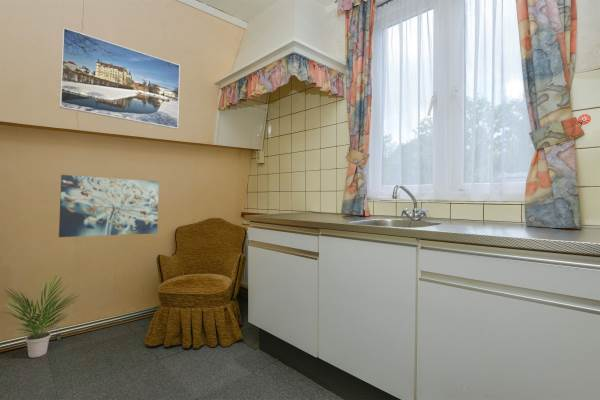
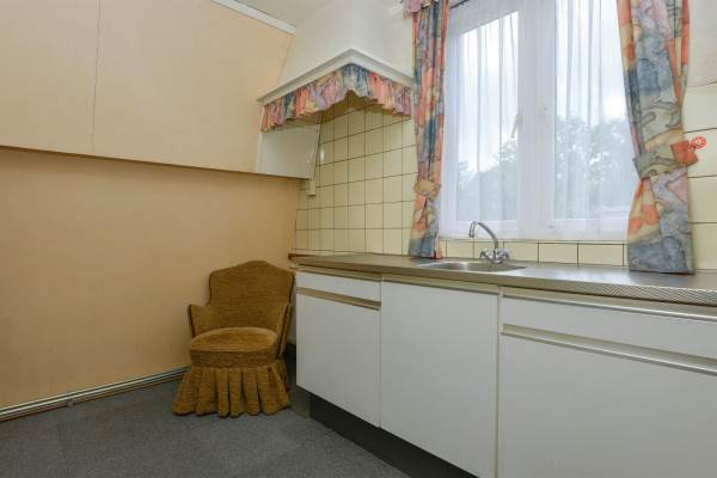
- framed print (126, 84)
- potted plant (38, 317)
- wall art (113, 206)
